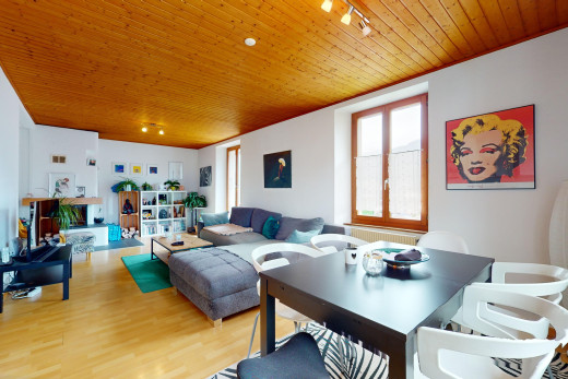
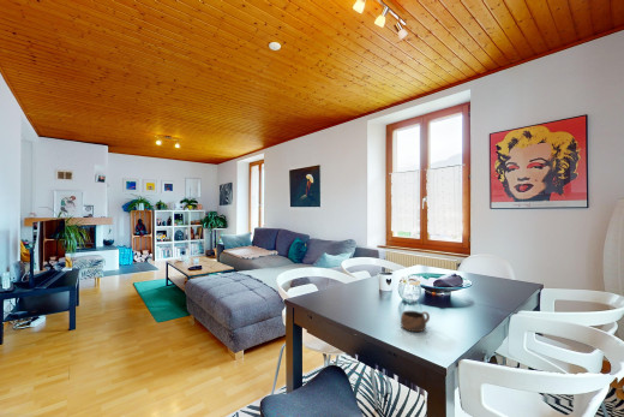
+ cup (416, 320)
